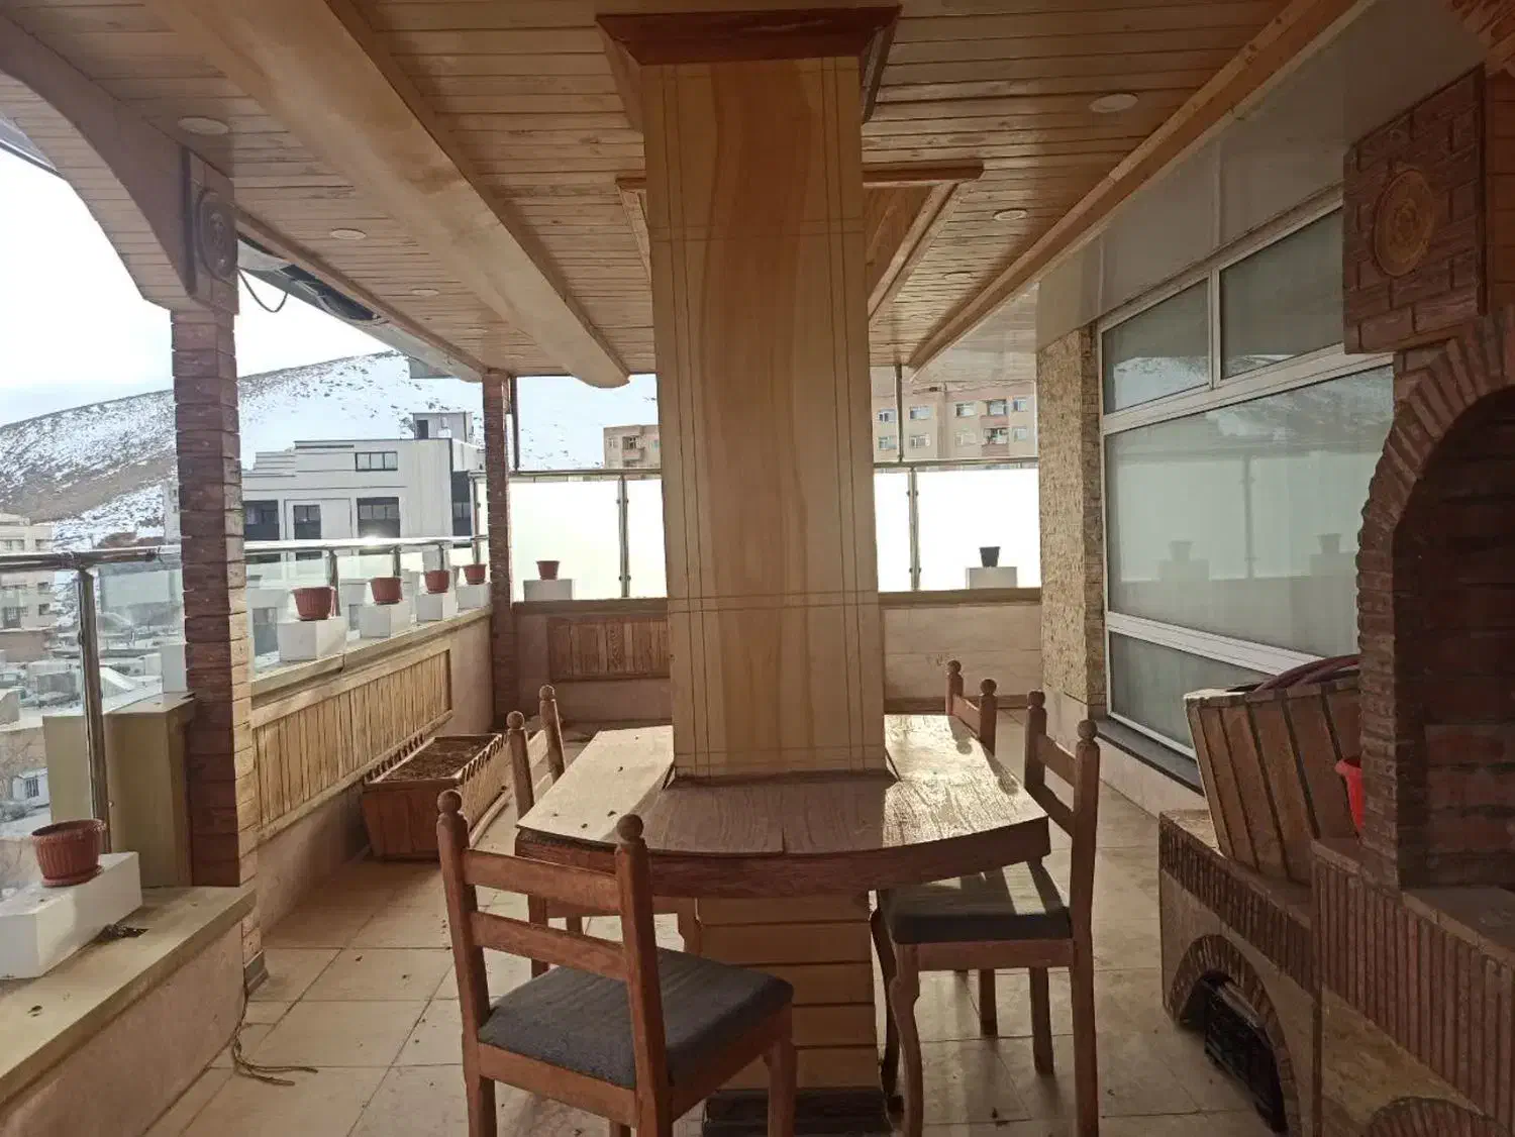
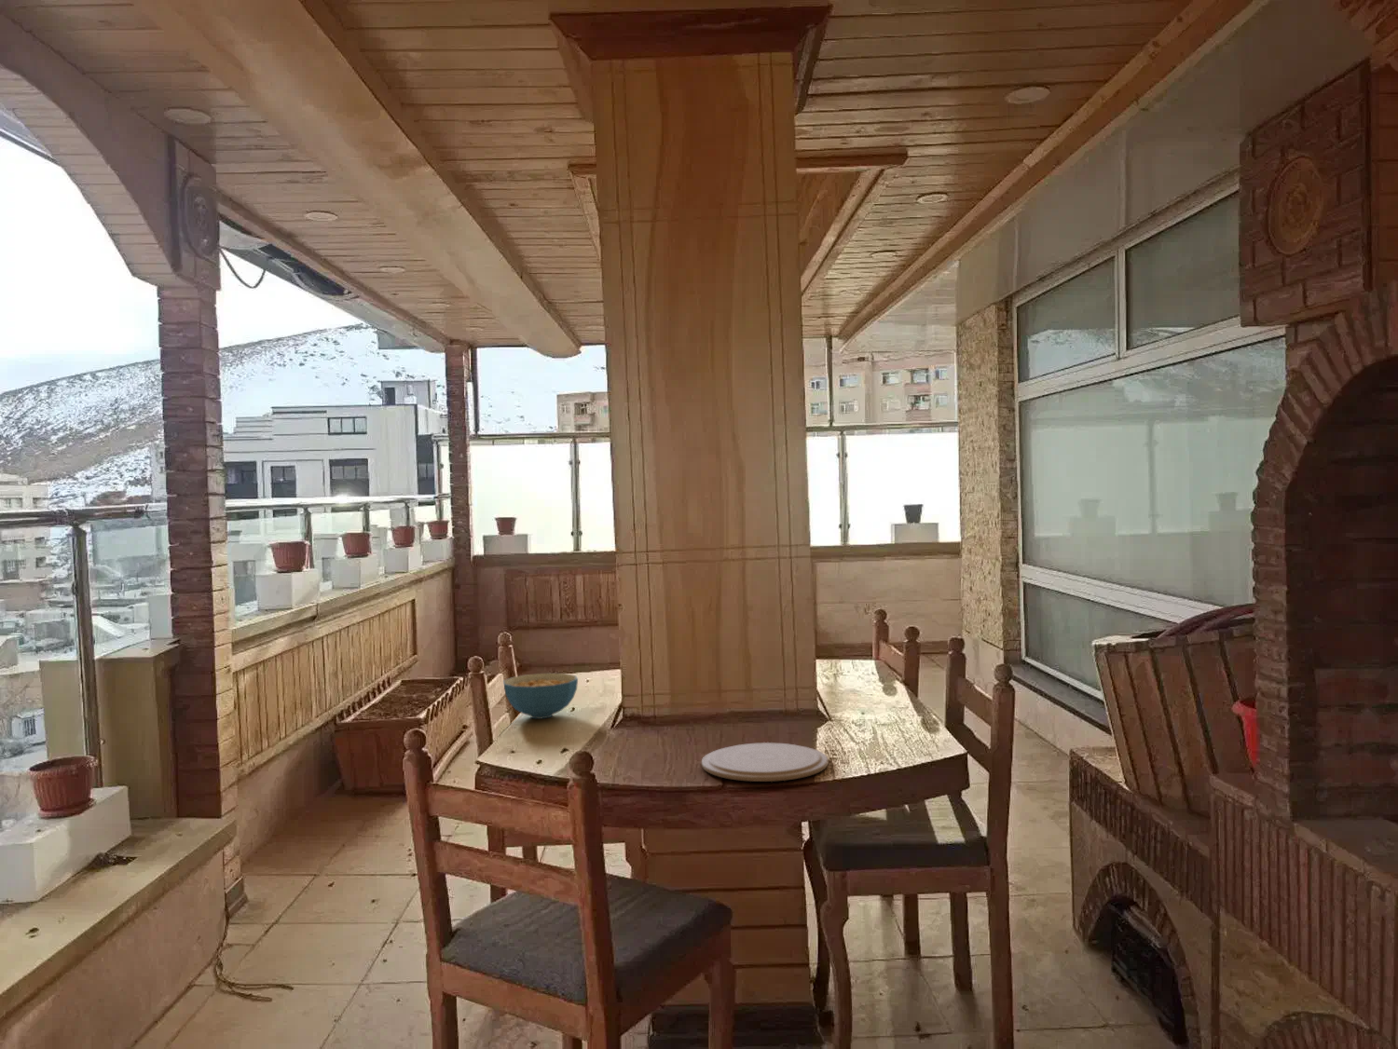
+ plate (764, 759)
+ cereal bowl (540, 697)
